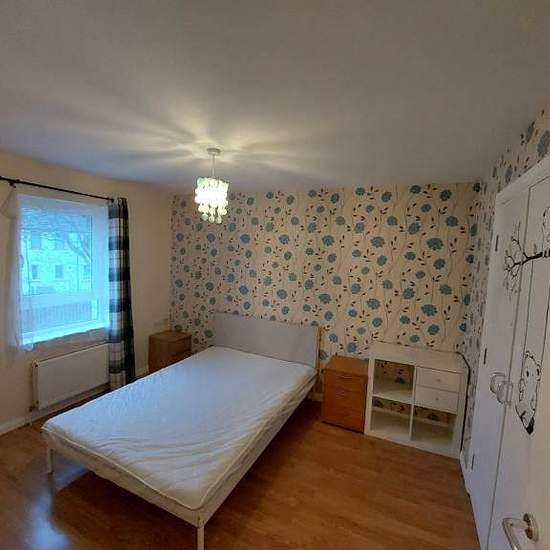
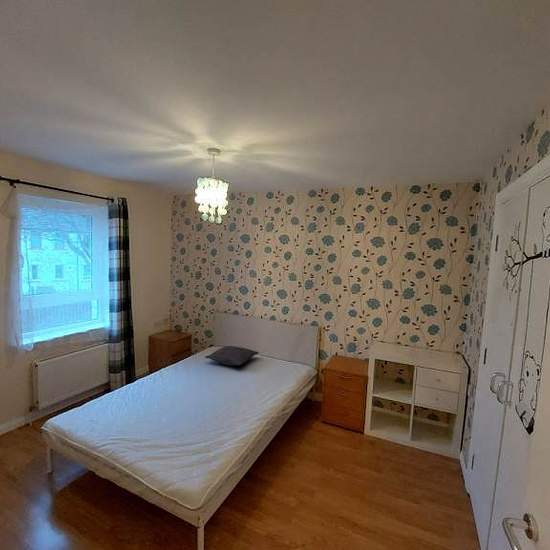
+ pillow (232, 355)
